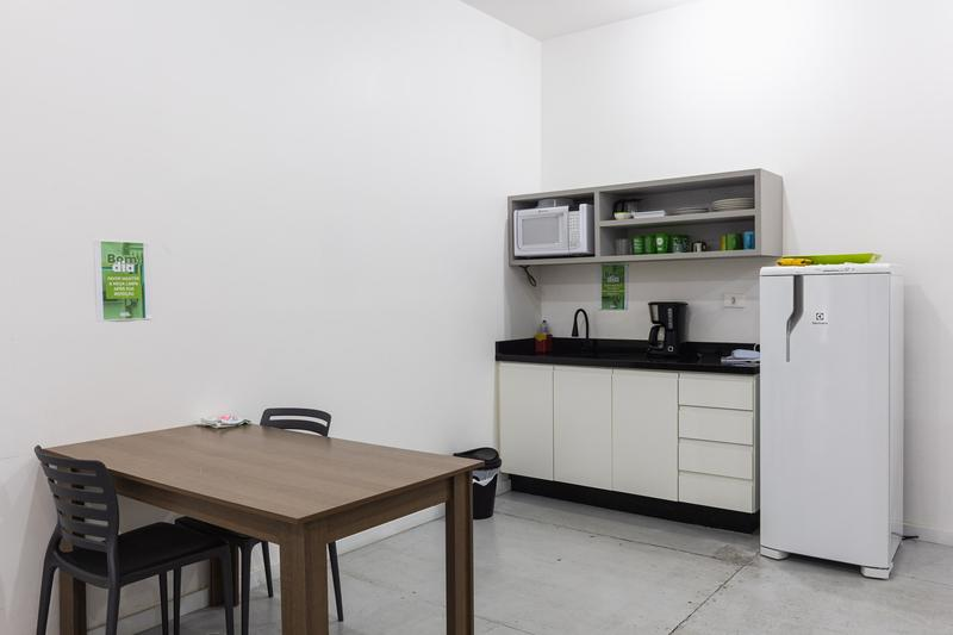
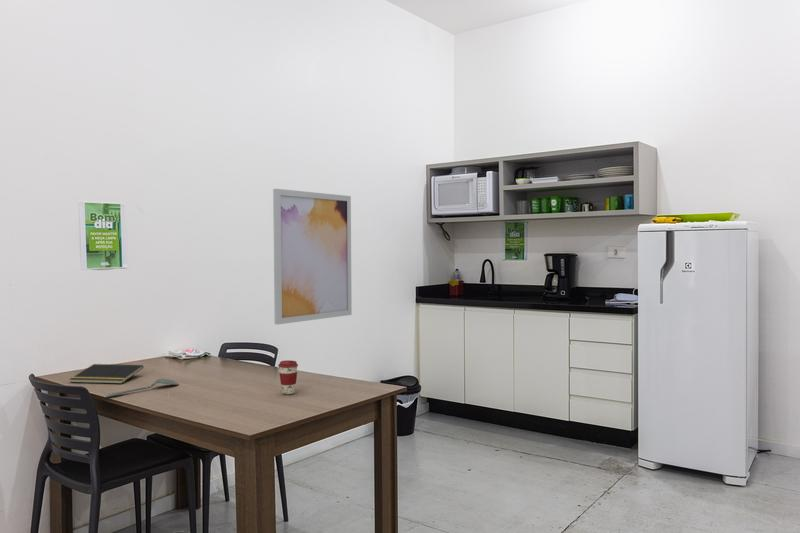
+ coffee cup (288, 377)
+ spoon (144, 387)
+ wall art (315, 256)
+ notepad (107, 373)
